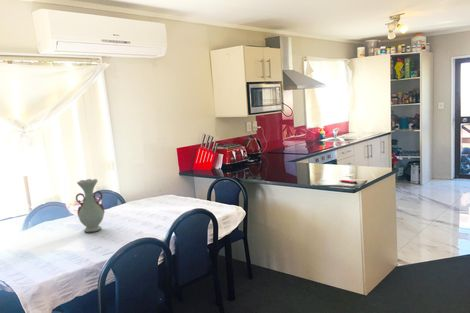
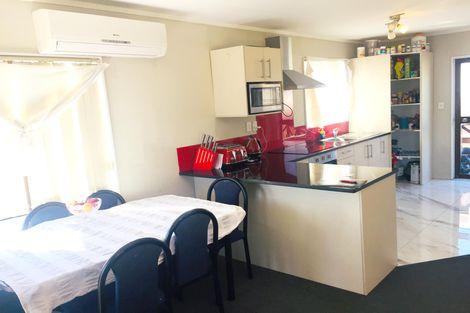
- vase (90, 205)
